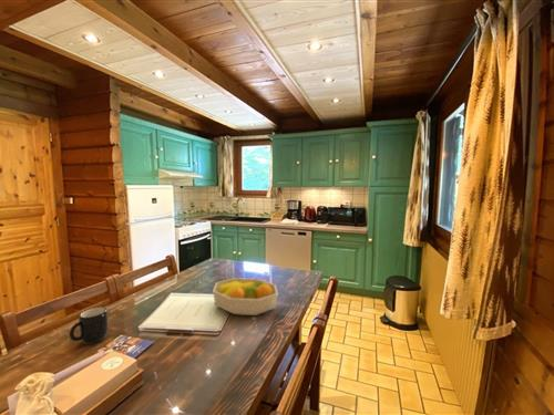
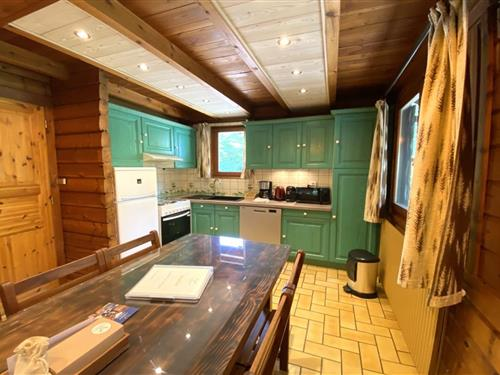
- fruit bowl (245, 292)
- mug (89, 326)
